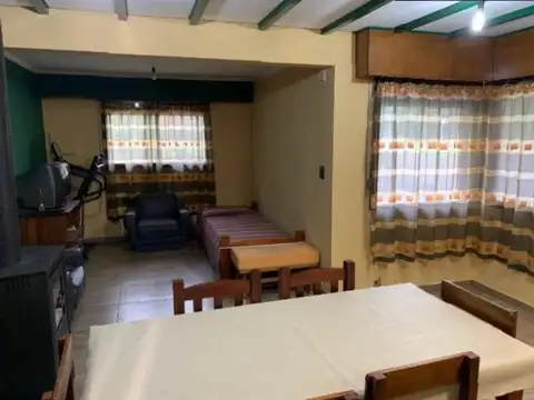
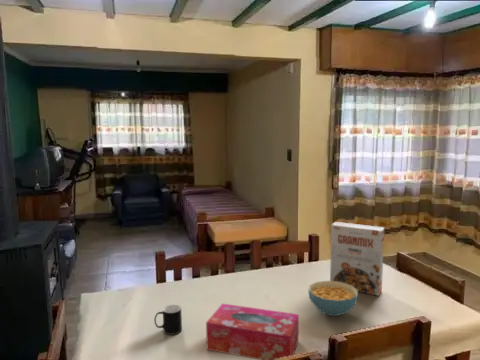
+ cup (168, 319)
+ cereal bowl (332, 301)
+ cereal box (356, 257)
+ tissue box (253, 331)
